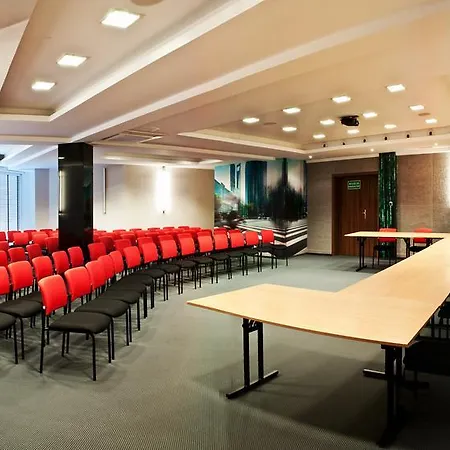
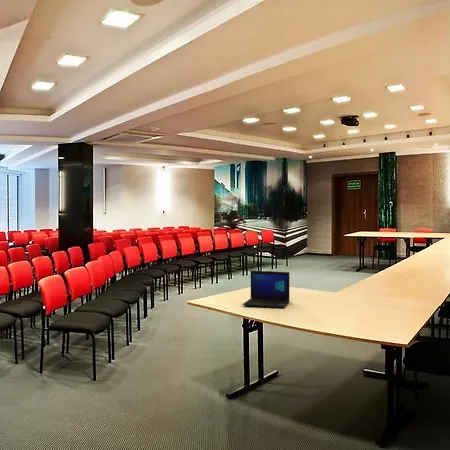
+ laptop (266, 288)
